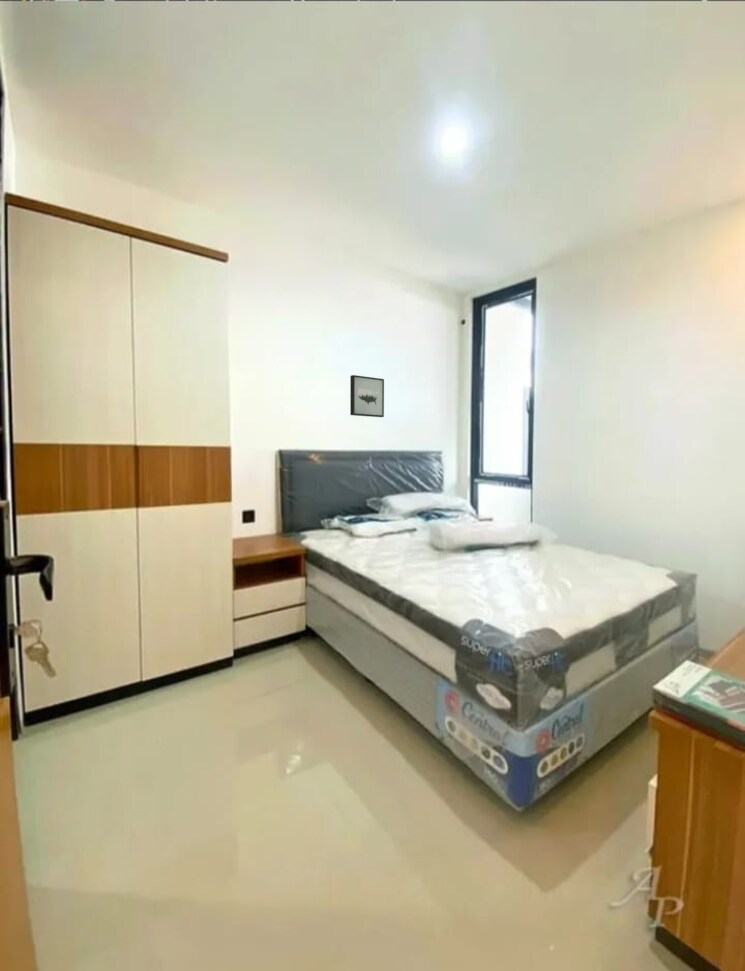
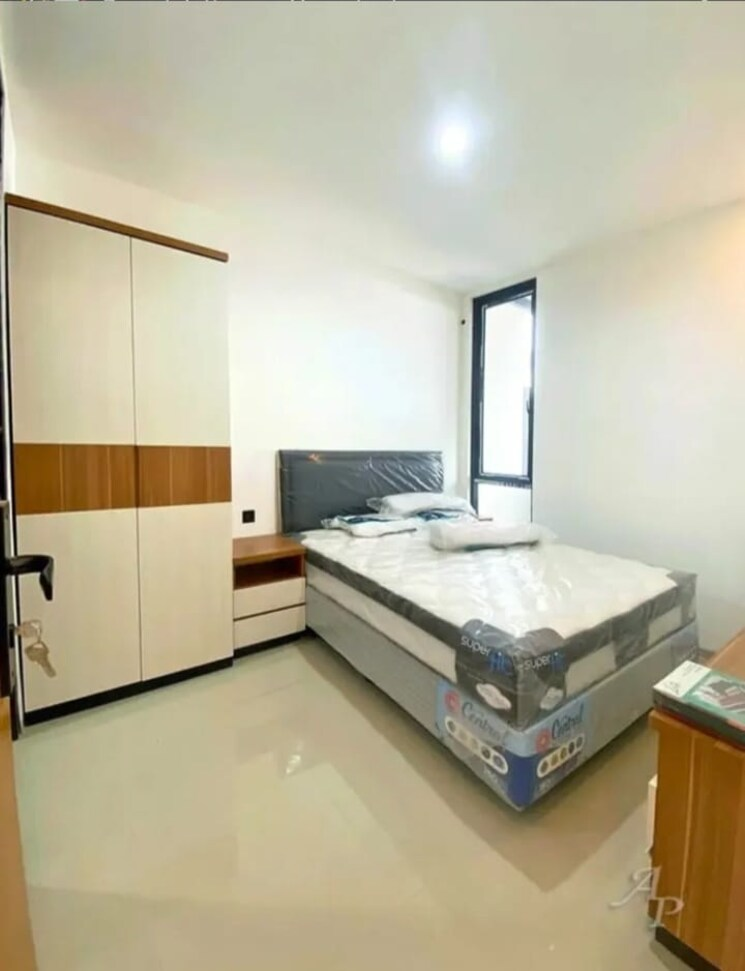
- wall art (367, 396)
